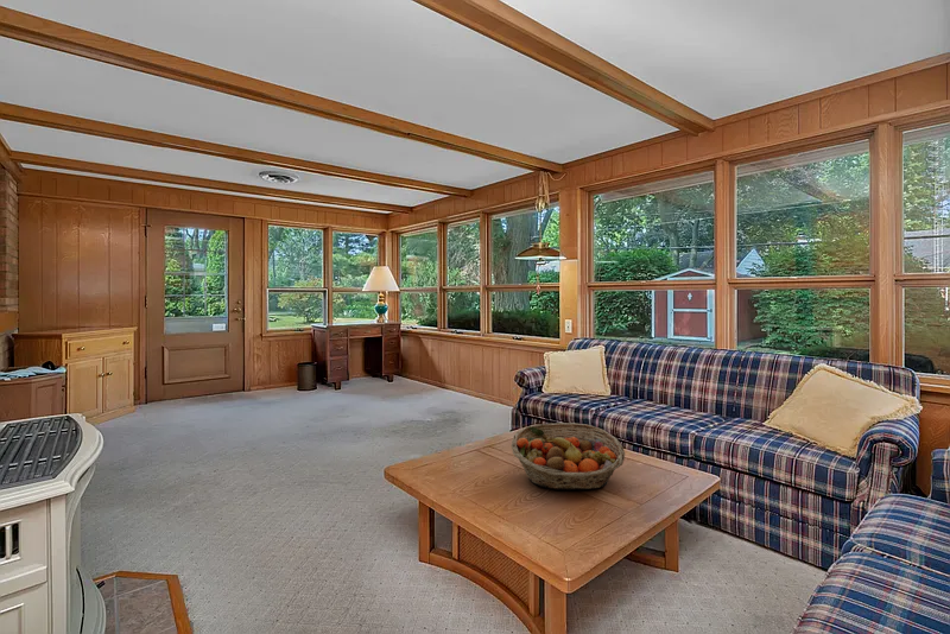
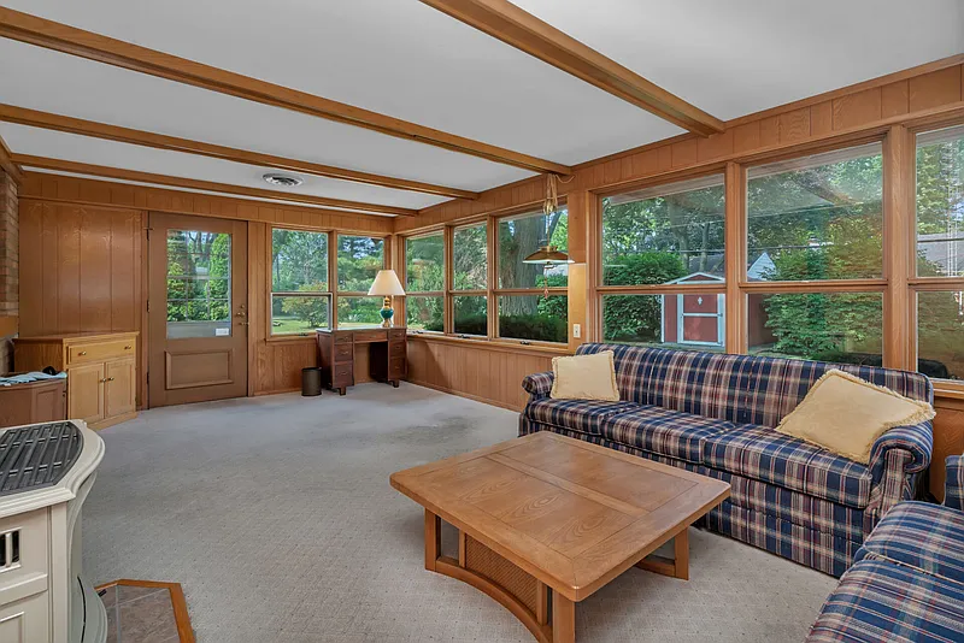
- fruit basket (566, 455)
